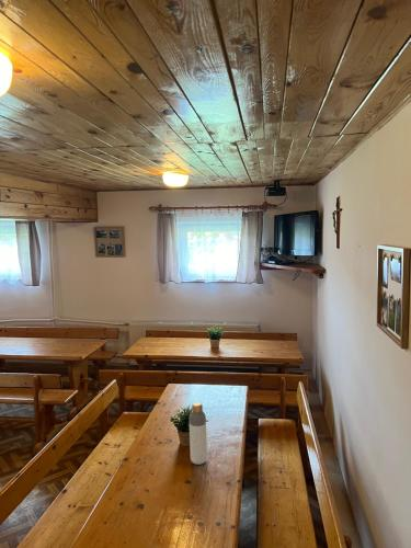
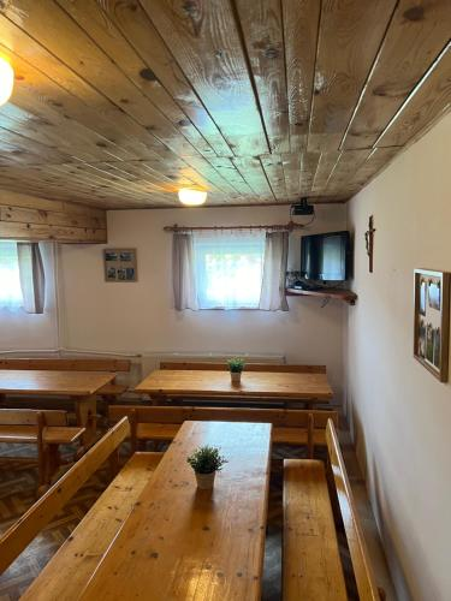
- bottle (197, 433)
